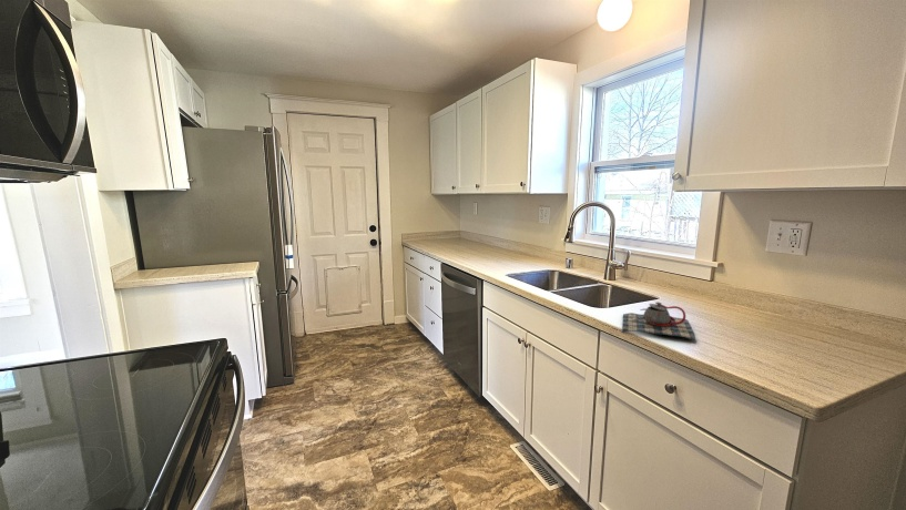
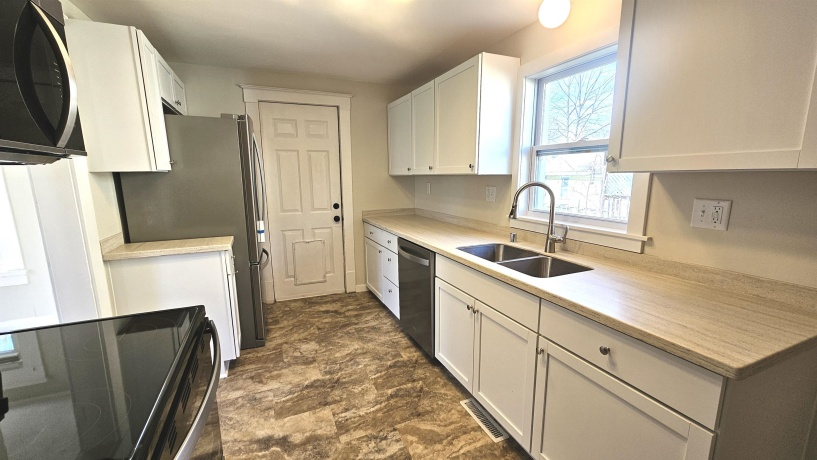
- teapot (656, 314)
